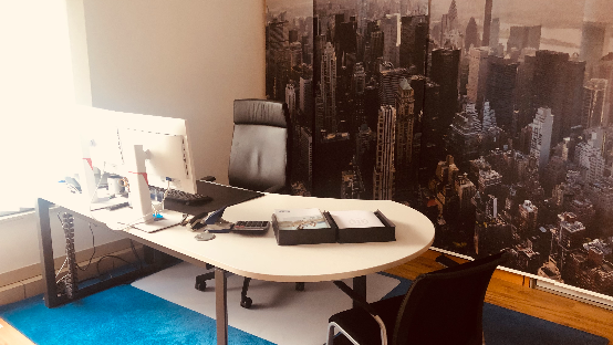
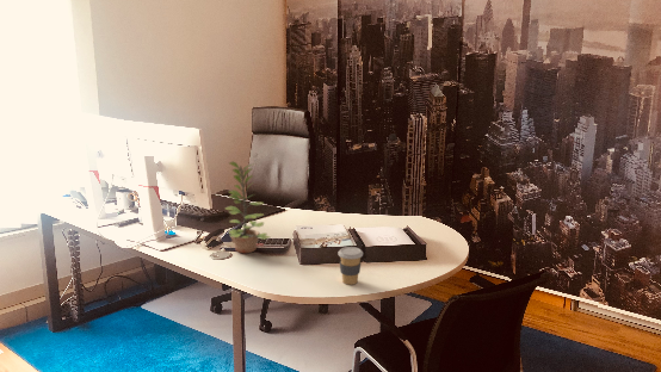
+ plant (246, 207)
+ coffee cup (350, 266)
